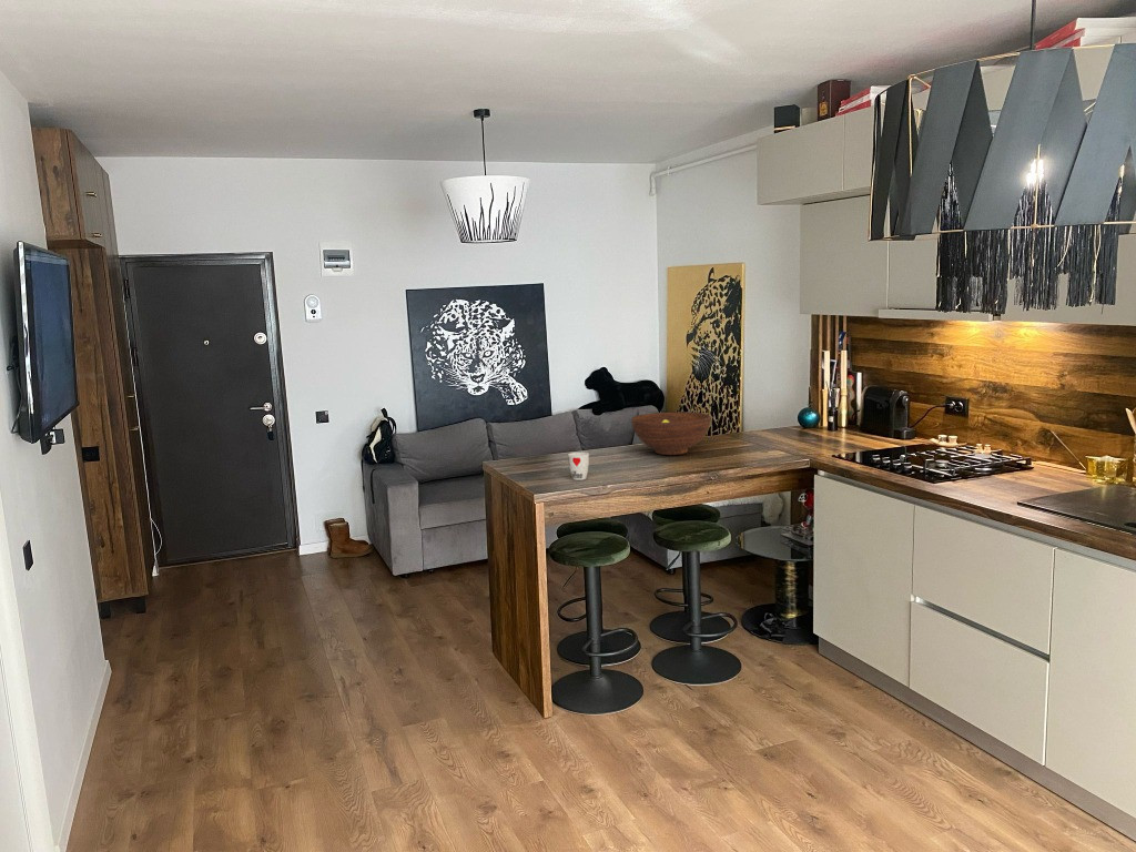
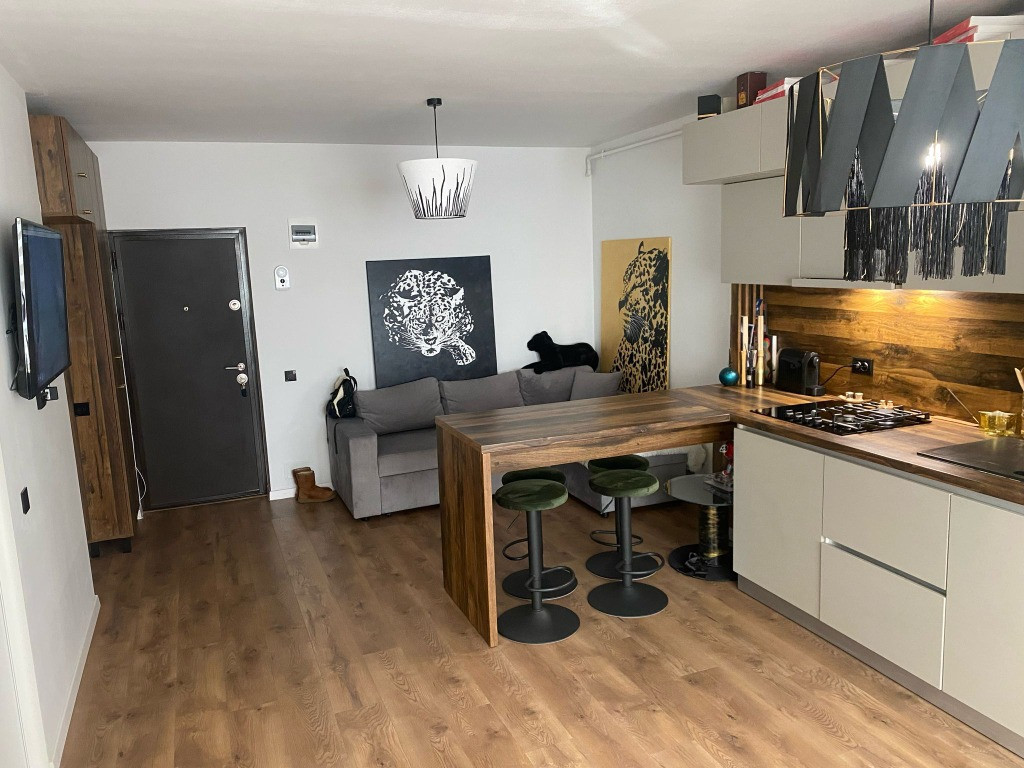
- fruit bowl (671, 435)
- cup (579, 466)
